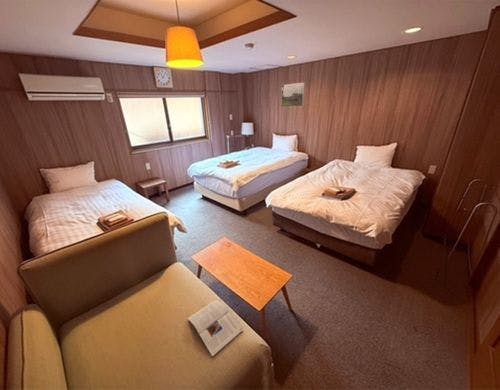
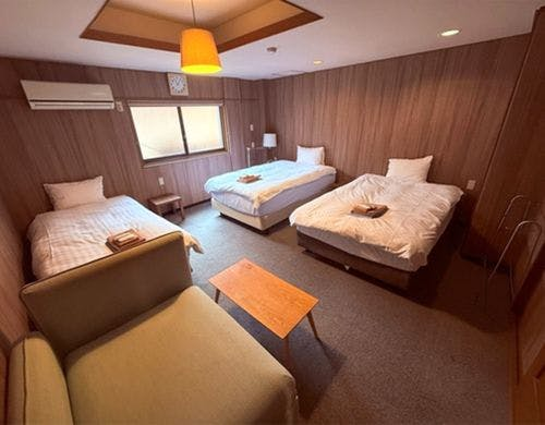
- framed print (292, 95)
- magazine (214, 322)
